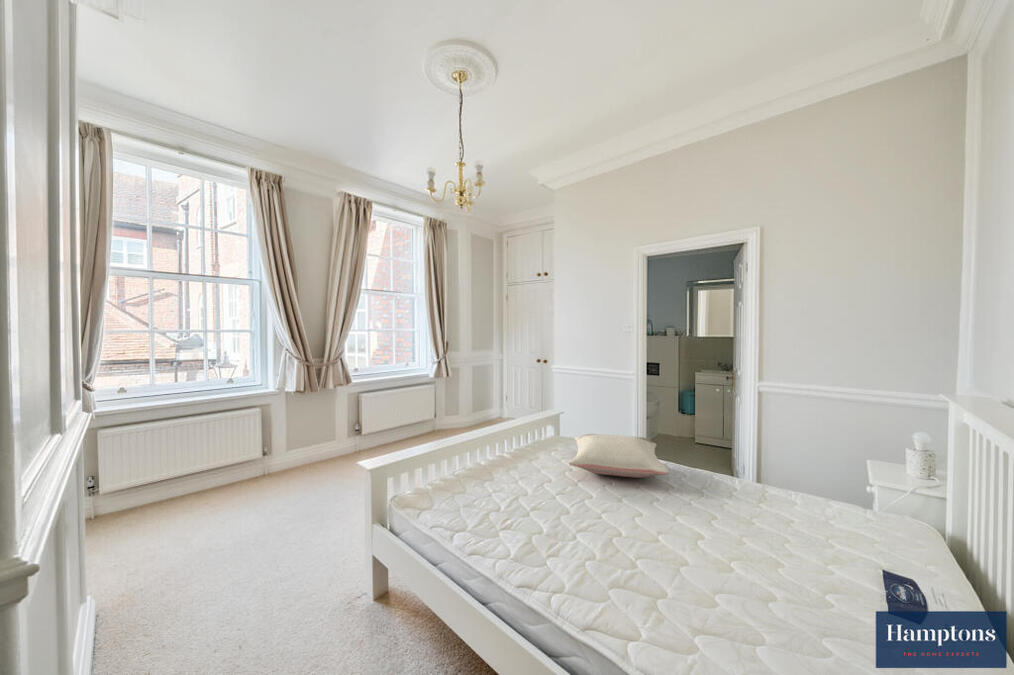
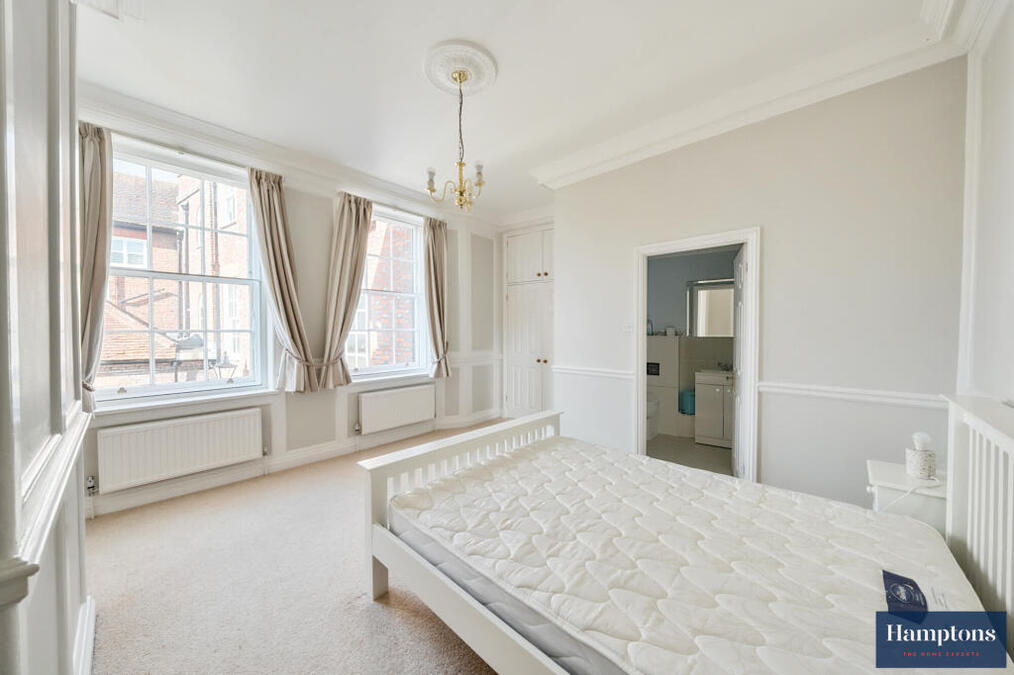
- pillow (615, 454)
